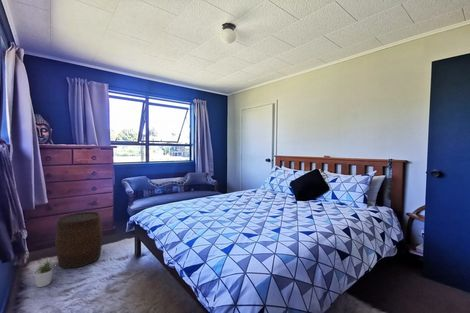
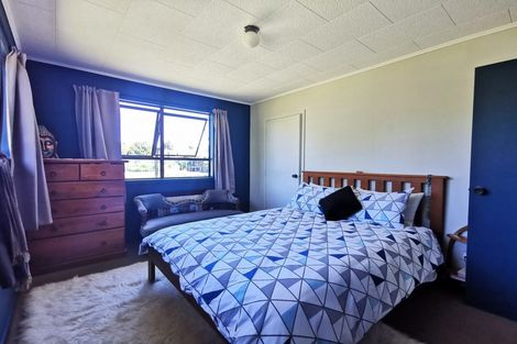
- stool (79, 237)
- potted plant (44, 272)
